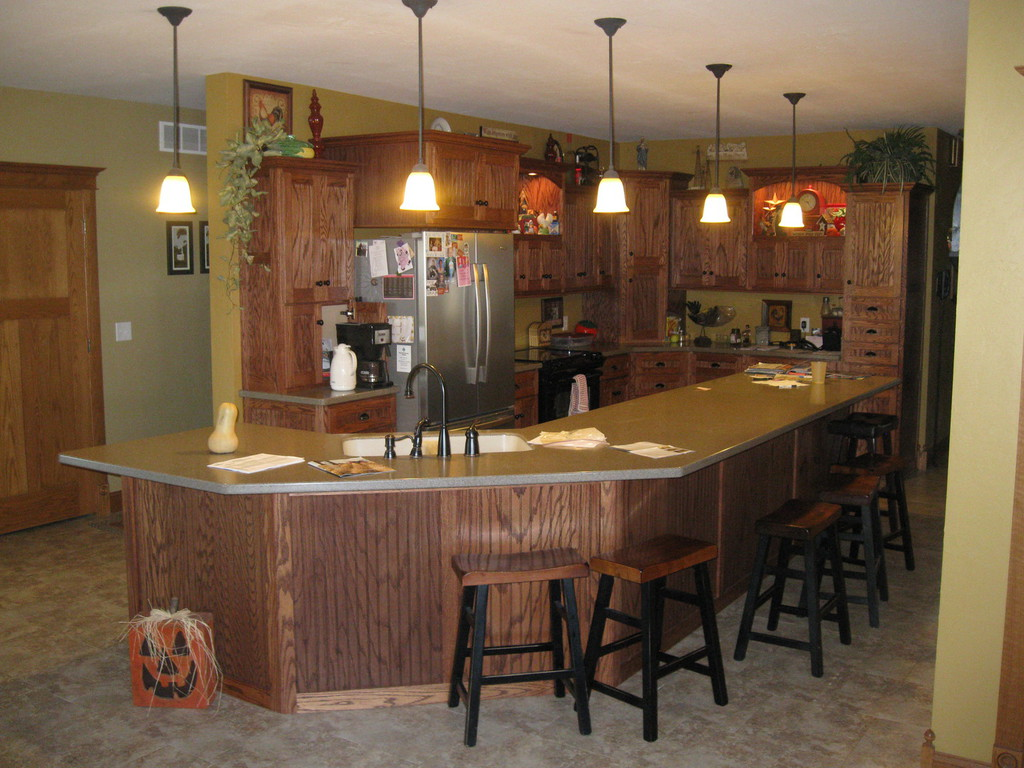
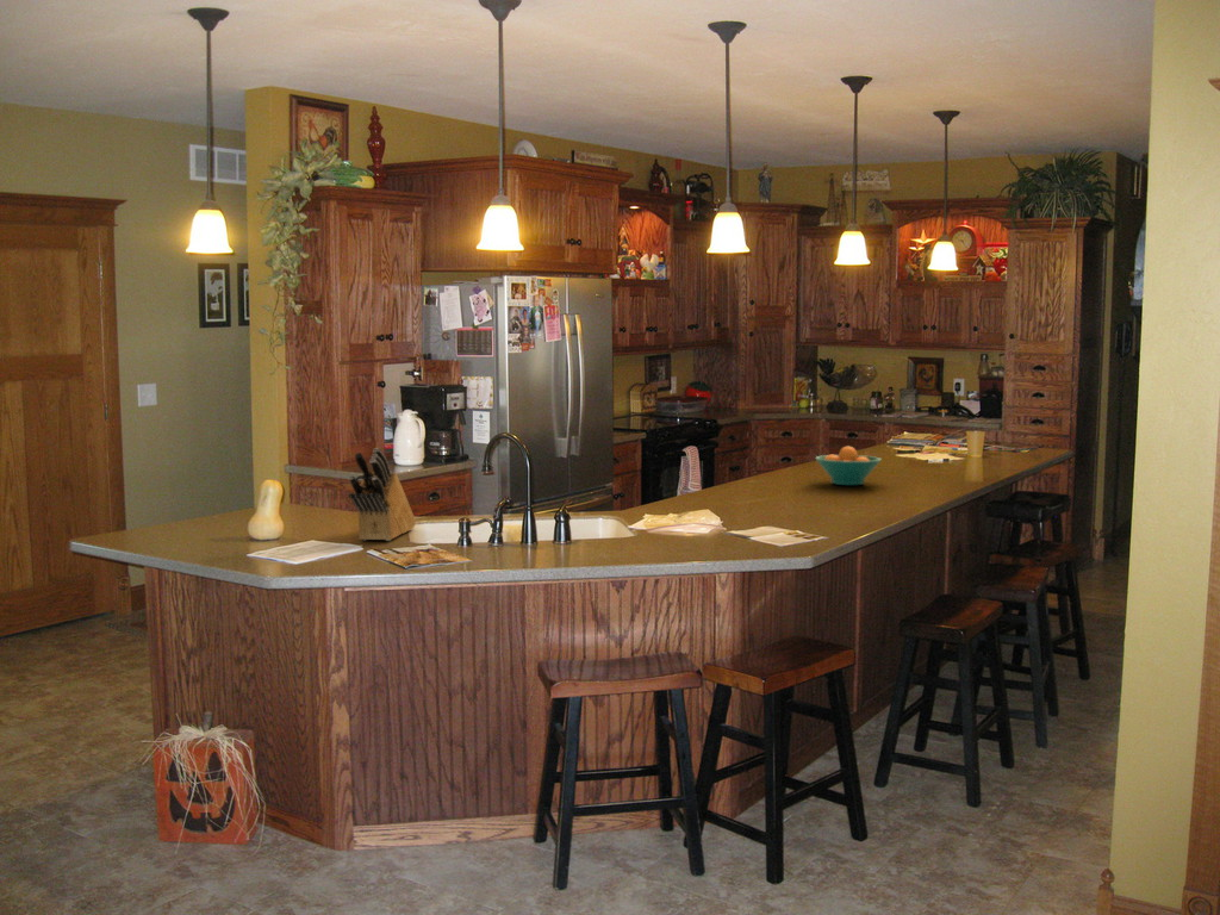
+ knife block (381, 491)
+ fruit bowl (847, 465)
